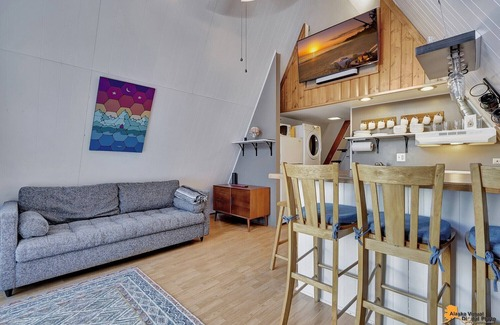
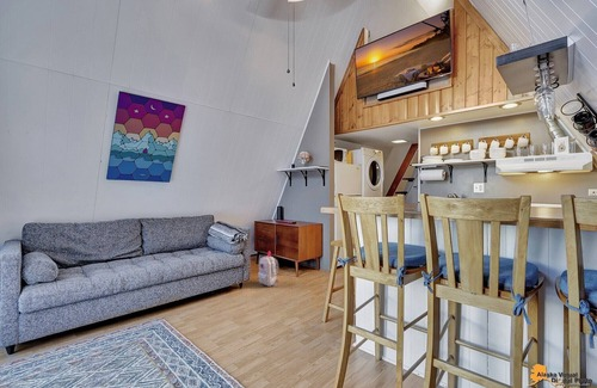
+ backpack (269, 267)
